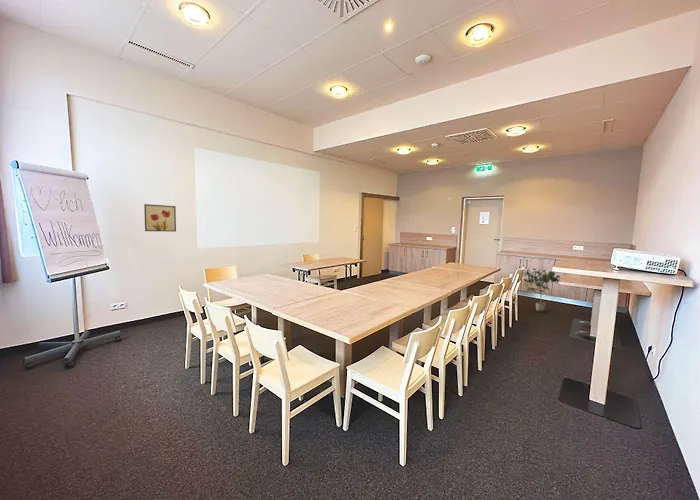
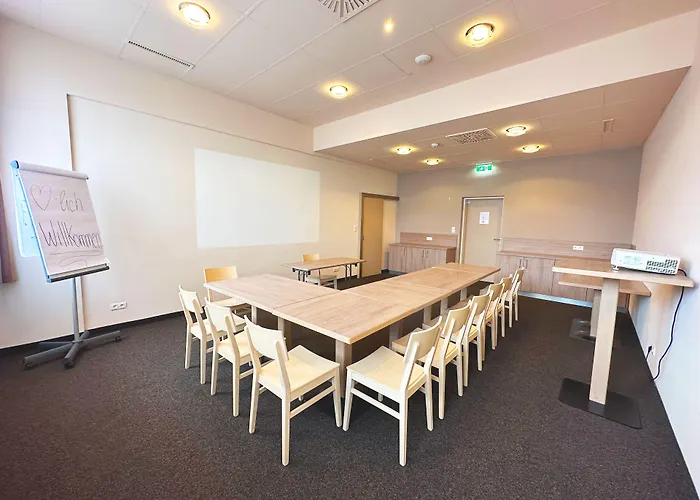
- potted plant (541, 290)
- wall art (160, 218)
